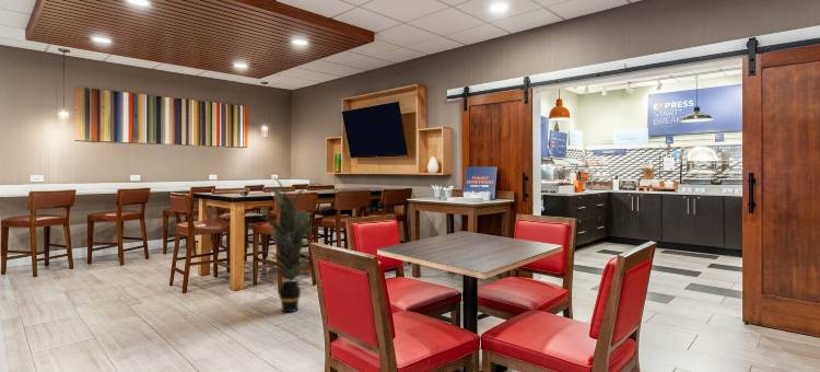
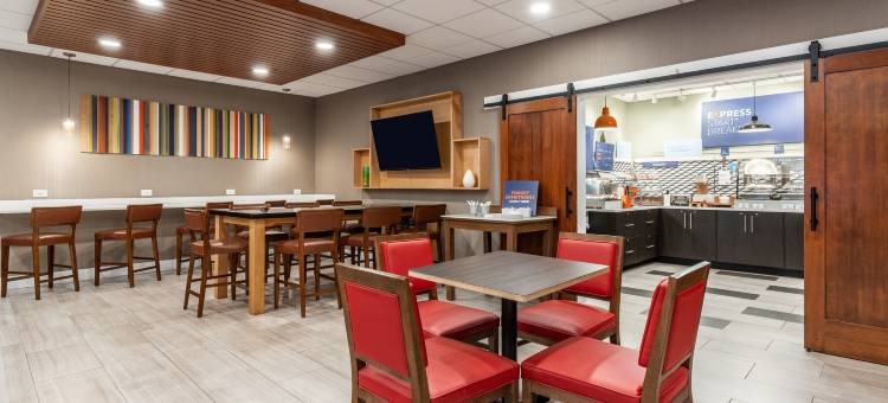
- indoor plant (285, 243)
